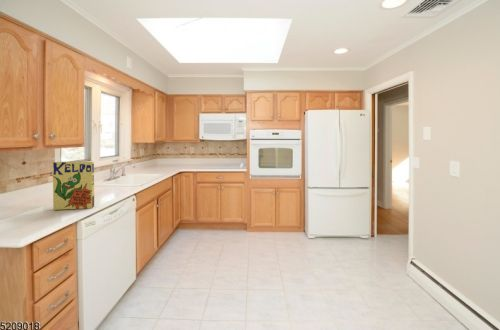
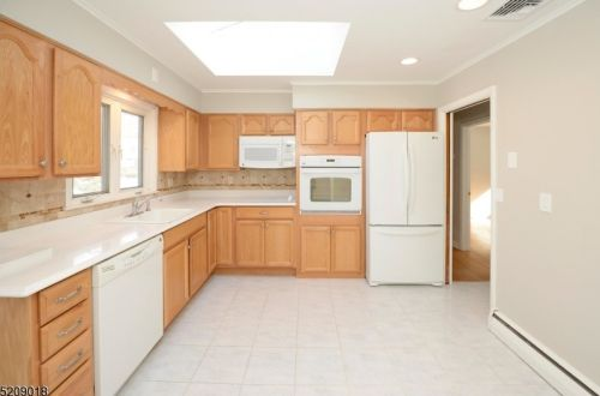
- cereal box (74, 185)
